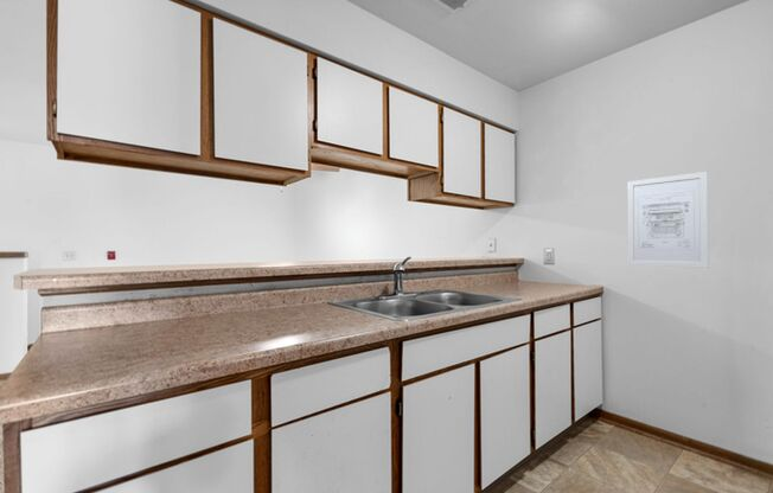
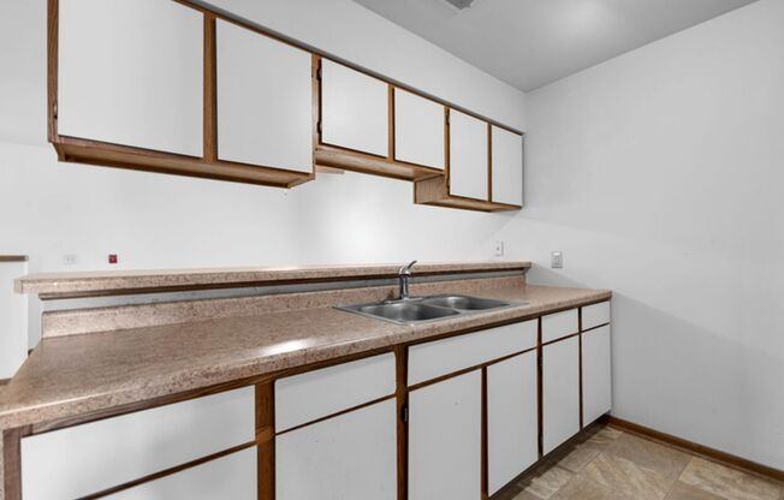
- wall art (665, 222)
